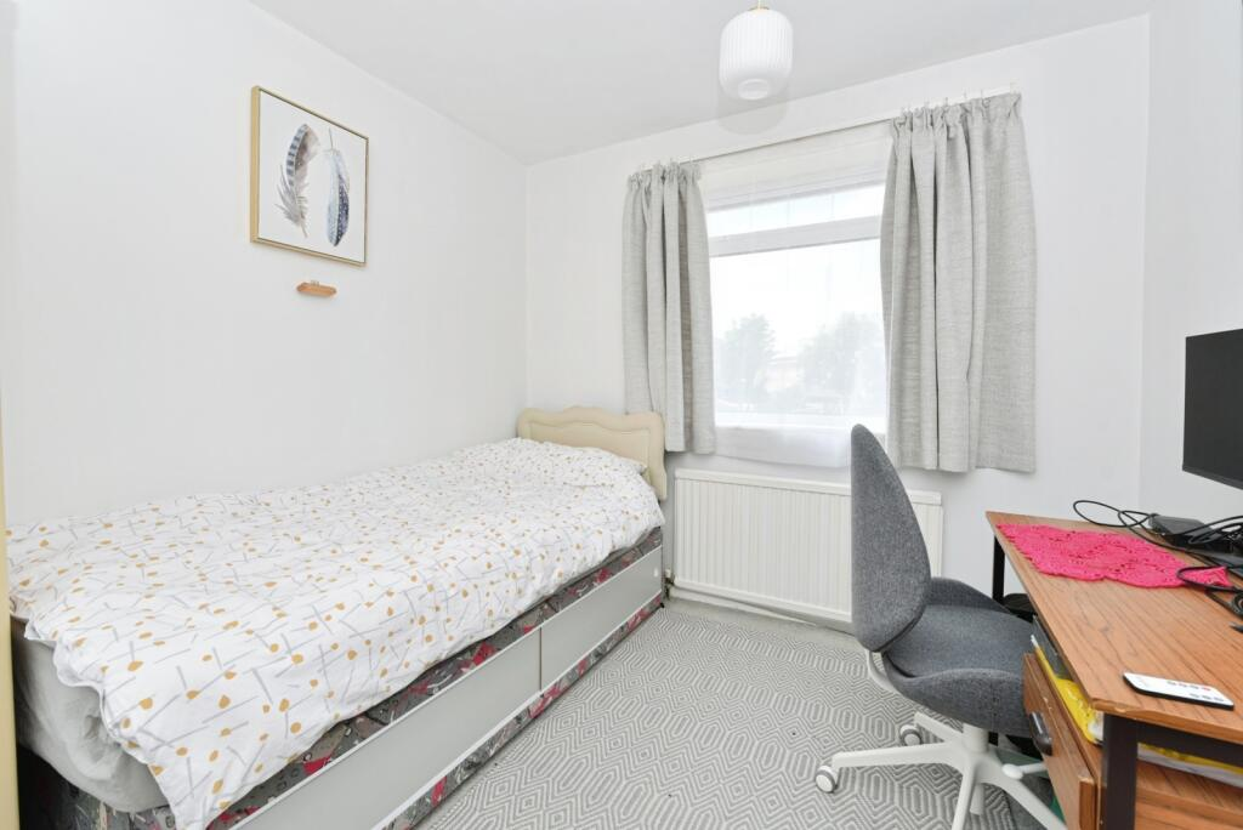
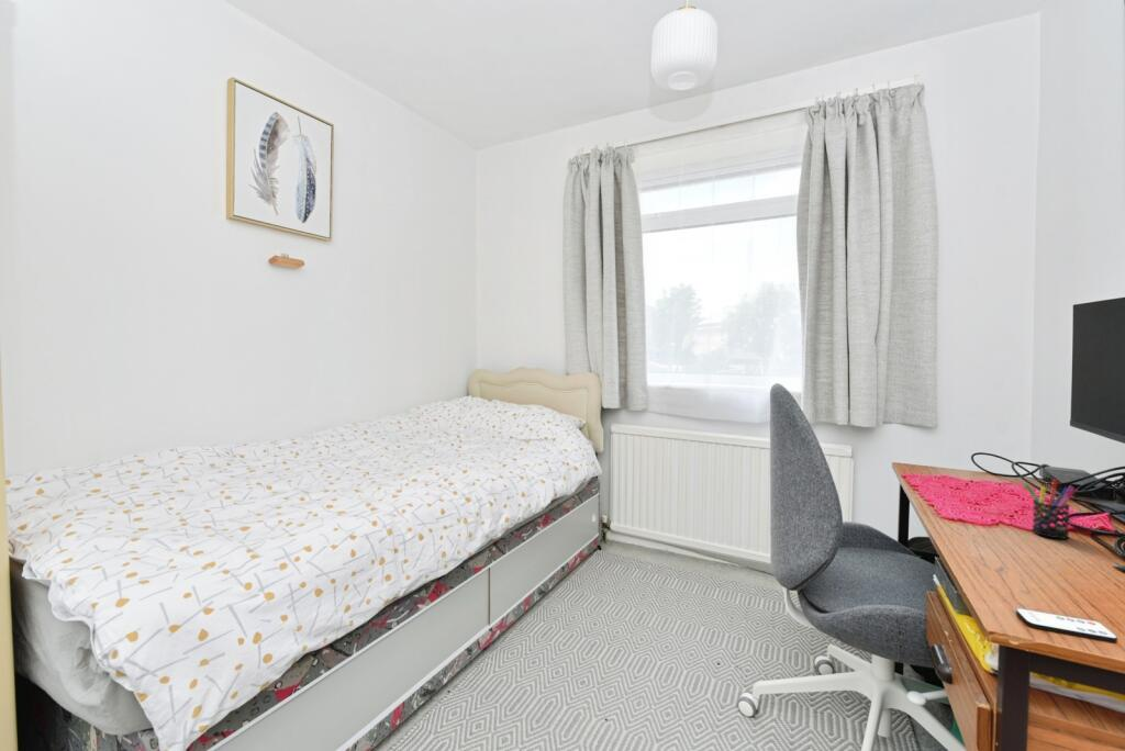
+ pen holder (1047, 506)
